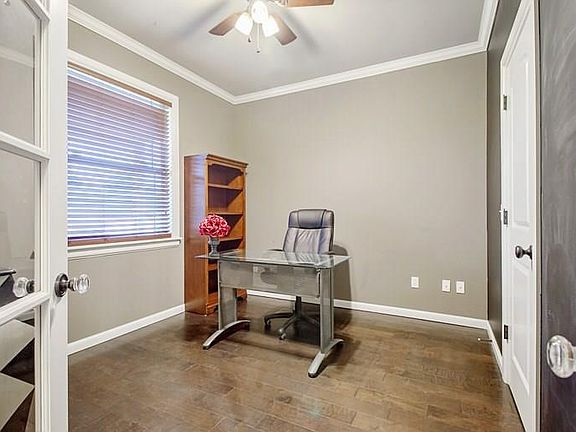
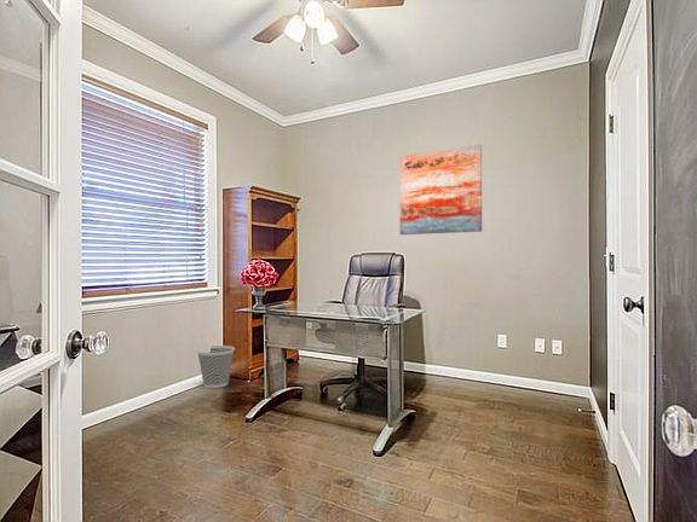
+ wastebasket (215, 366)
+ wall art (438, 191)
